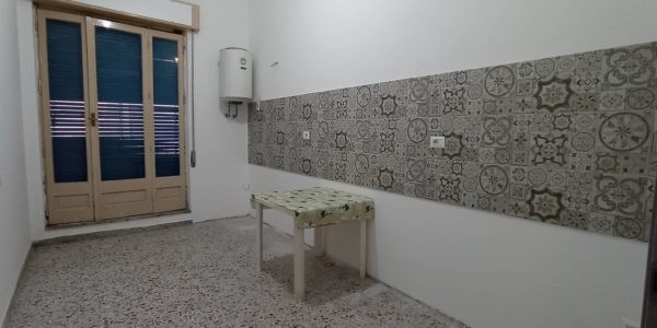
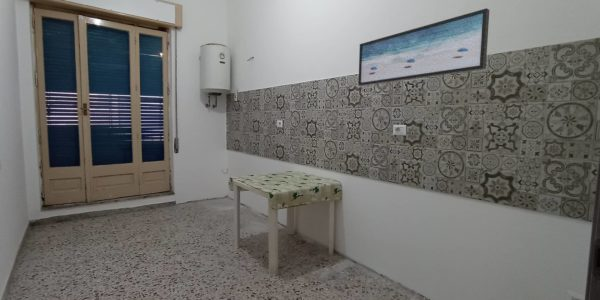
+ wall art (412, 54)
